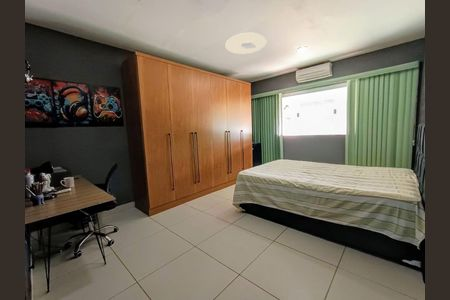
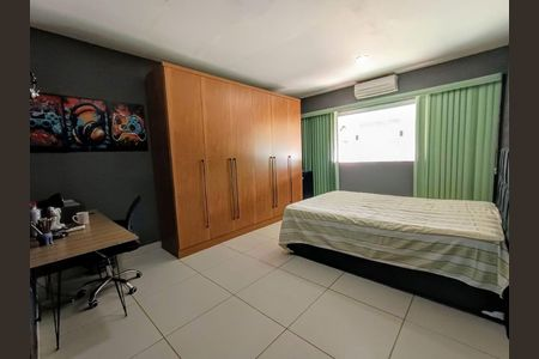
- ceiling light (245, 42)
